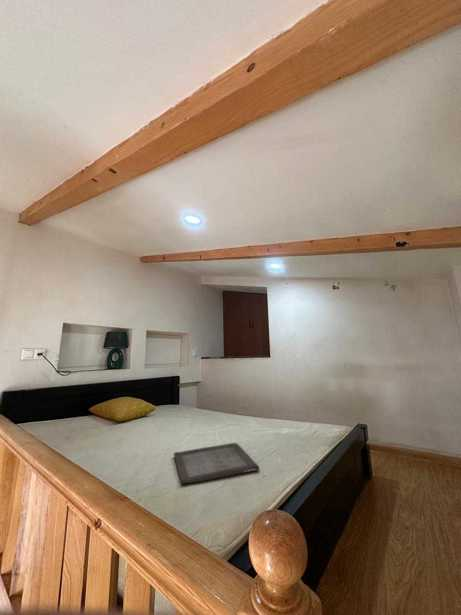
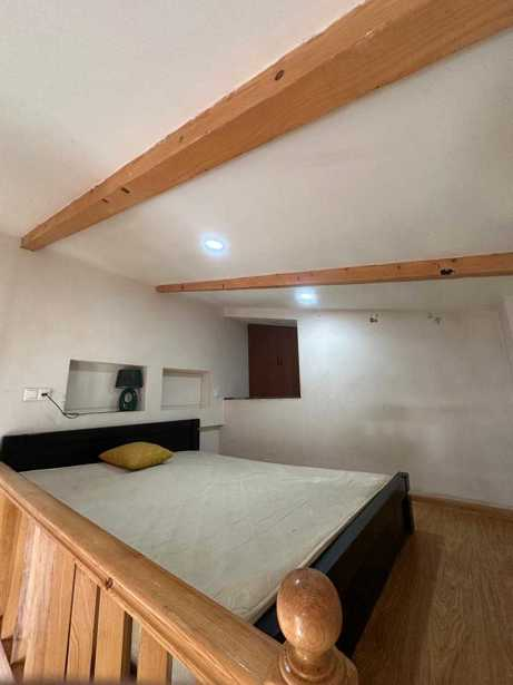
- serving tray (213, 460)
